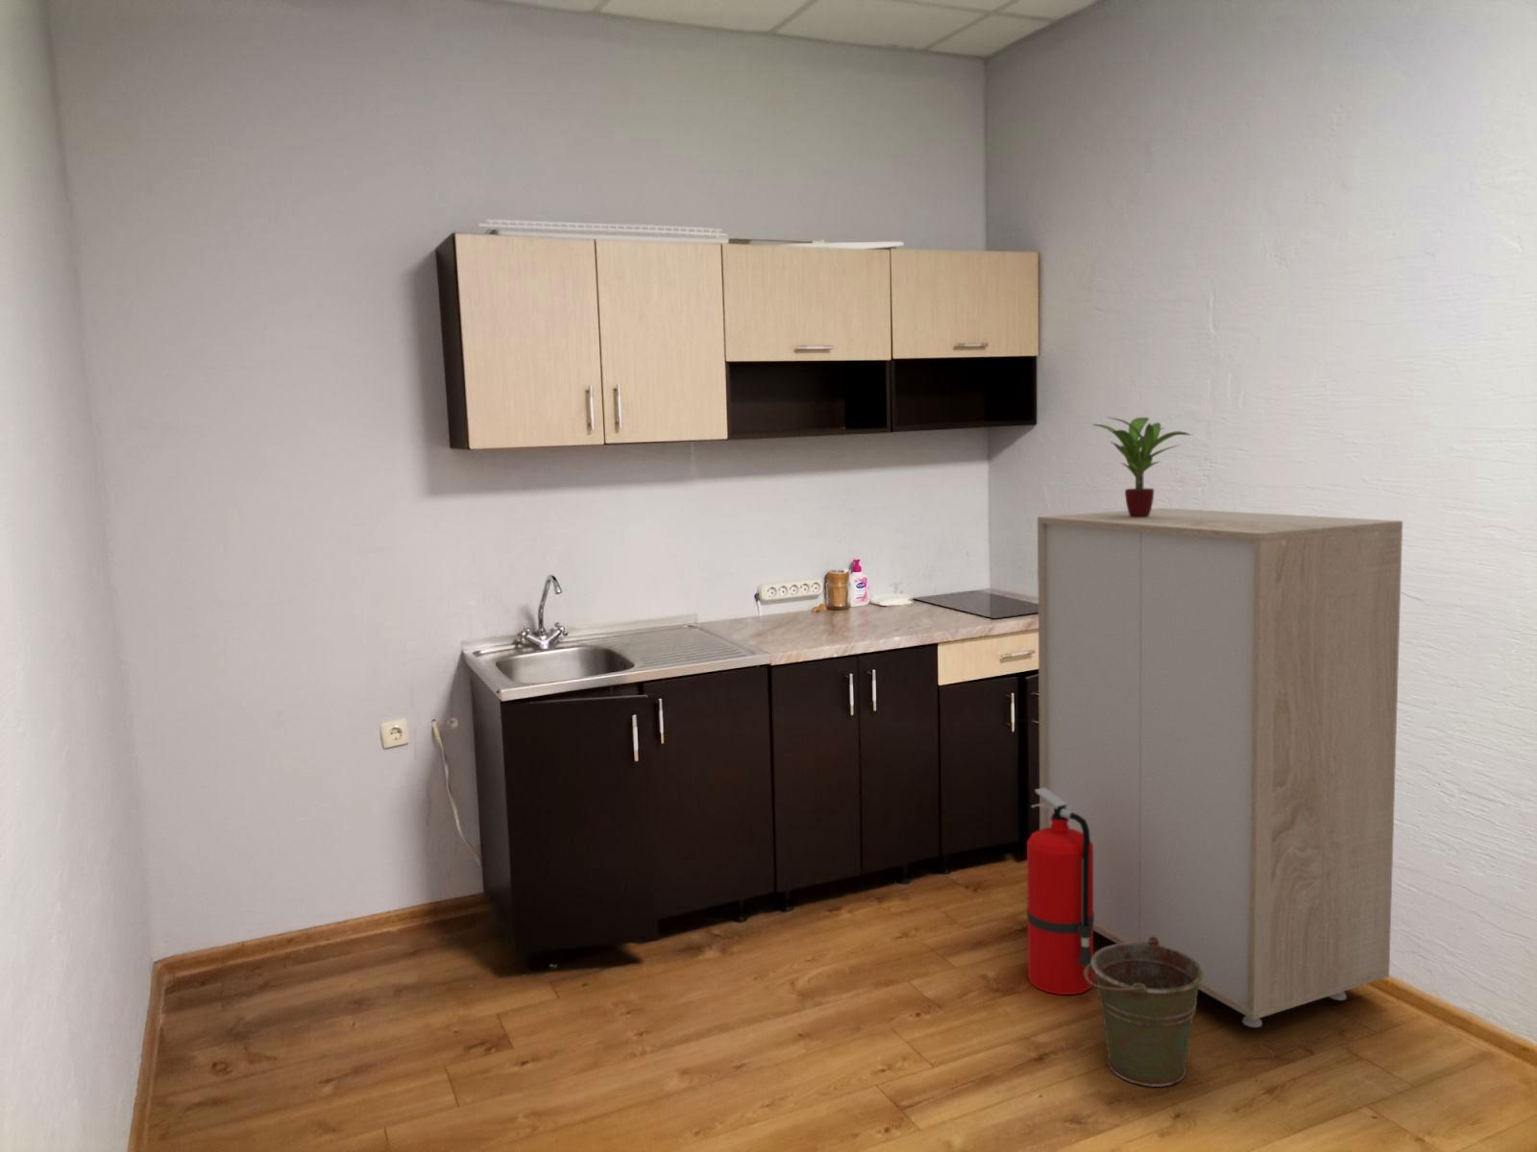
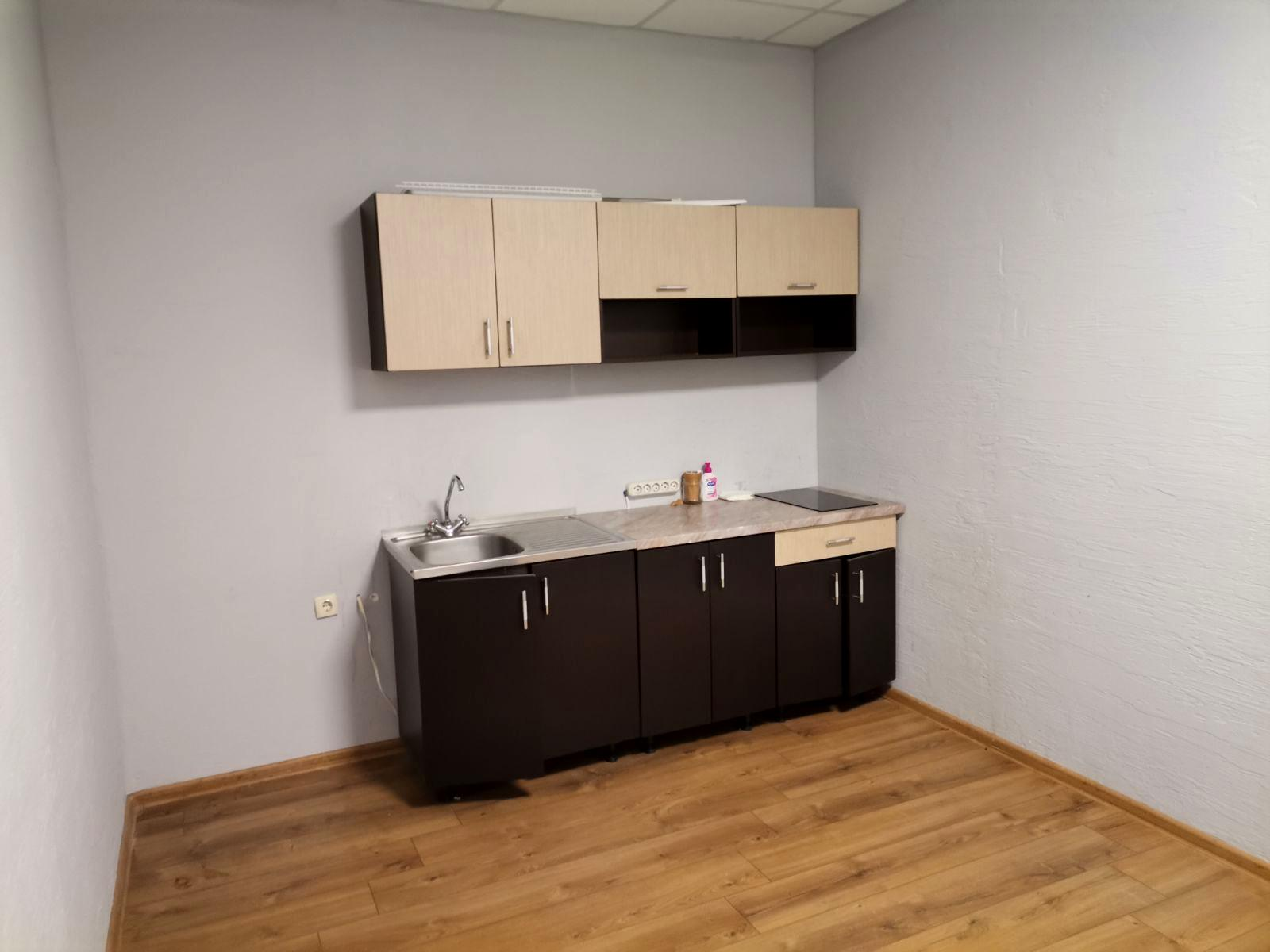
- potted plant (1144, 465)
- bucket (1142, 1010)
- storage cabinet (1204, 743)
- fire extinguisher (1064, 889)
